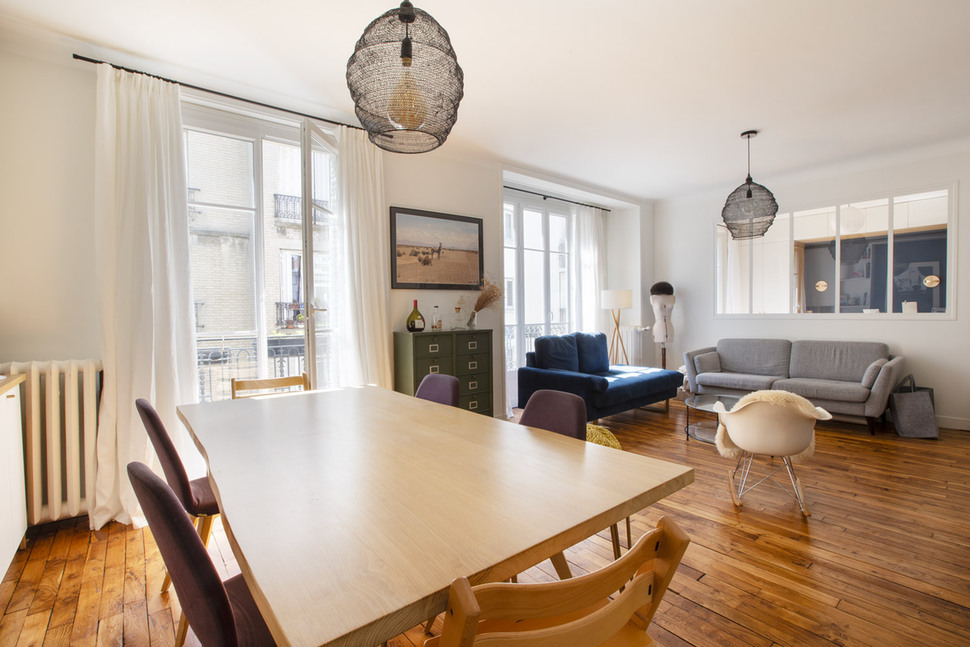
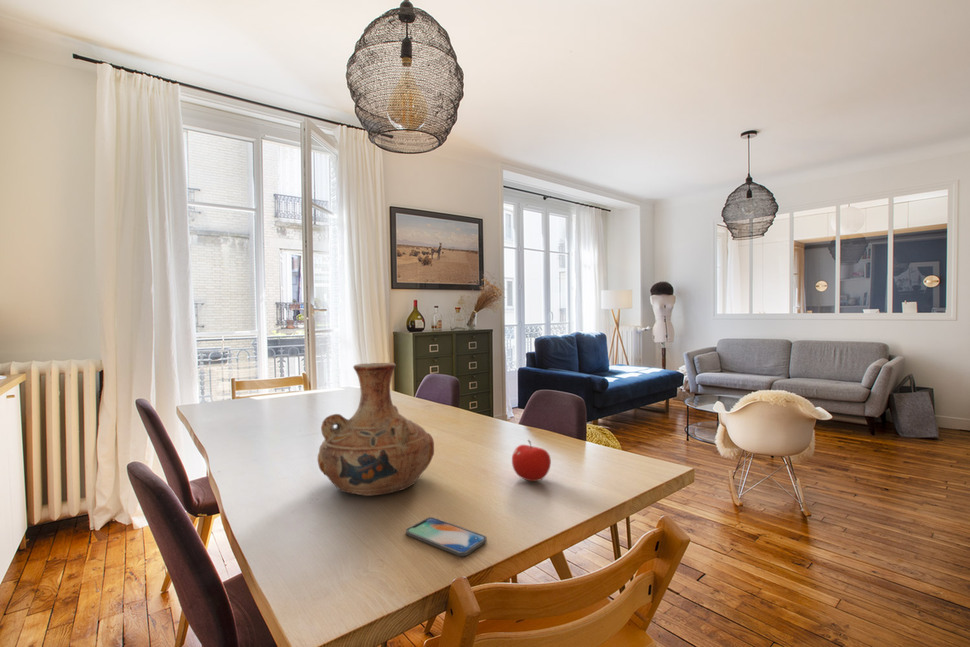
+ fruit (531, 460)
+ smartphone (445, 535)
+ vase (376, 423)
